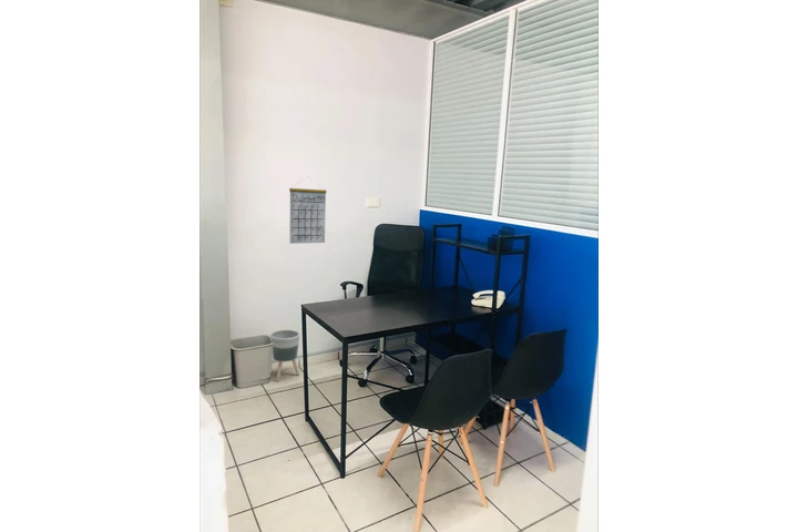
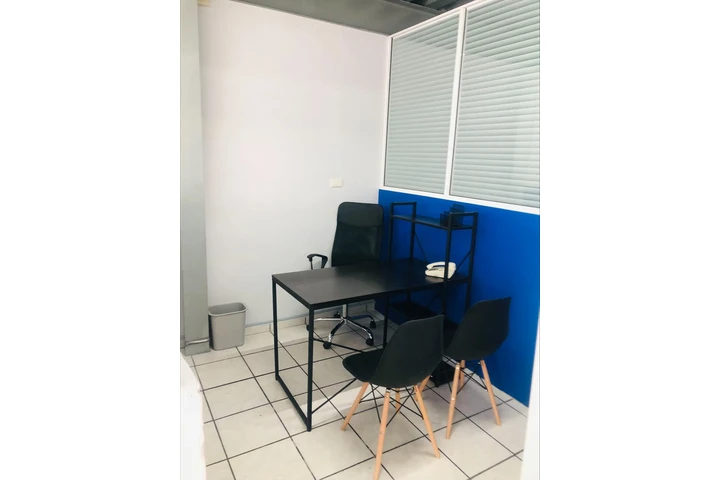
- planter (285, 355)
- calendar (308, 209)
